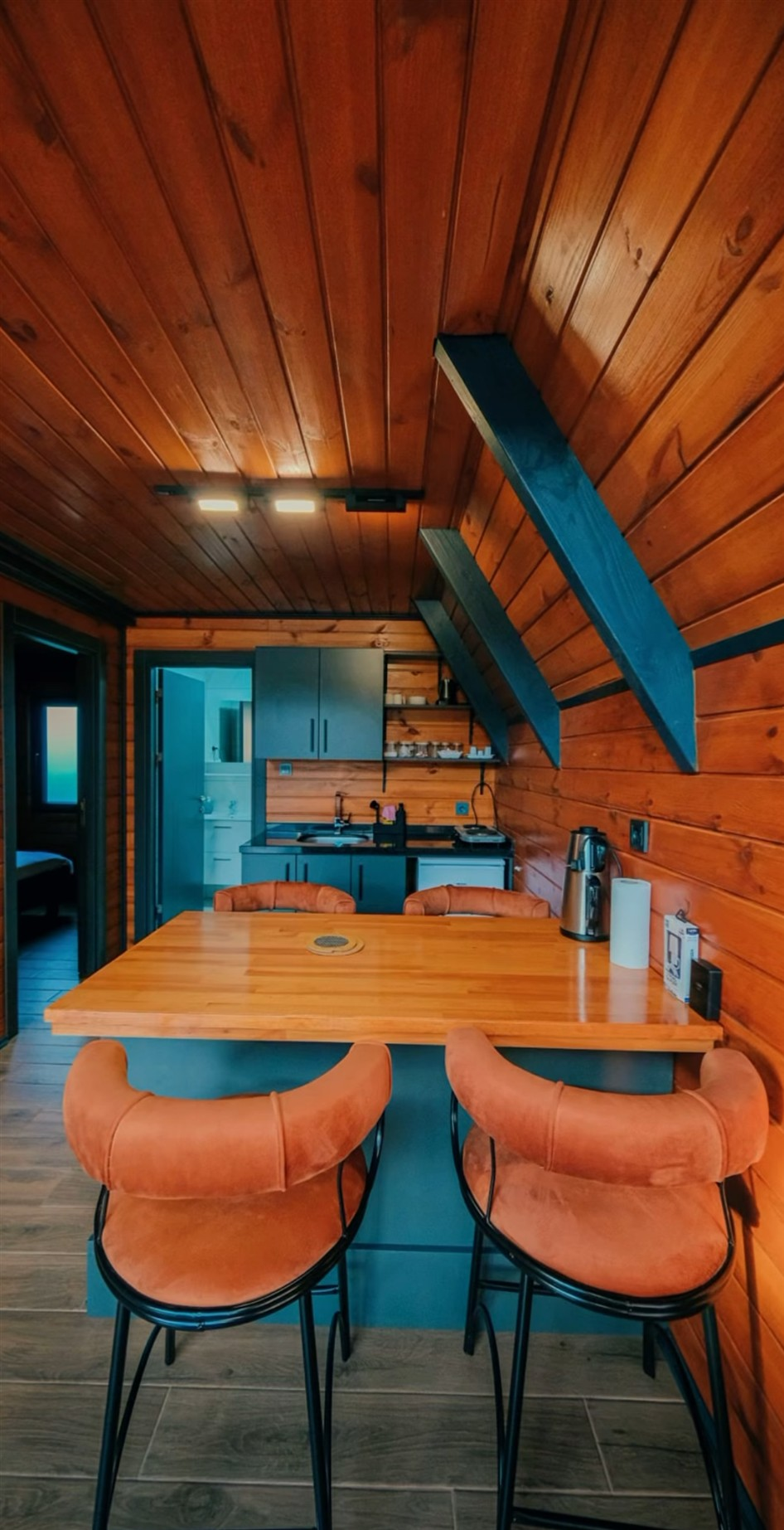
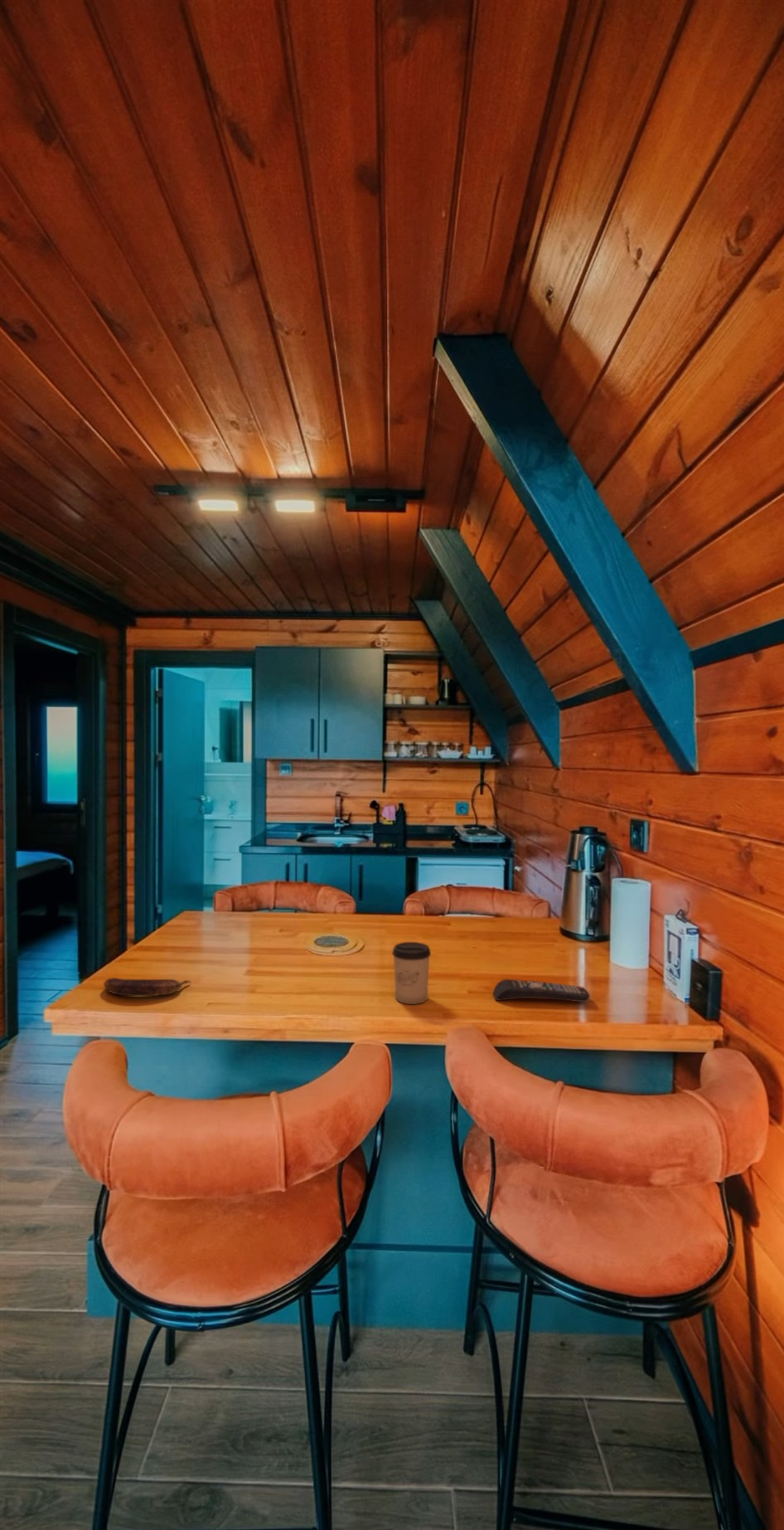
+ remote control (540, 991)
+ banana (143, 984)
+ cup (411, 972)
